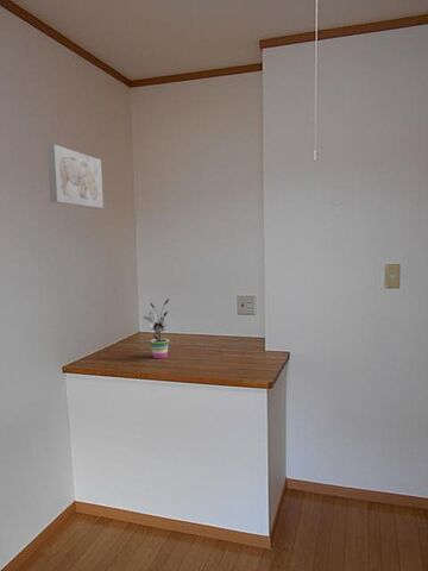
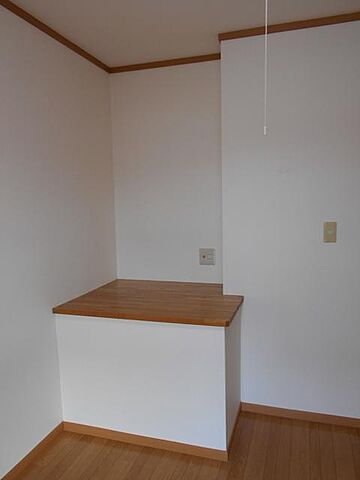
- potted plant (155, 328)
- wall art (77, 178)
